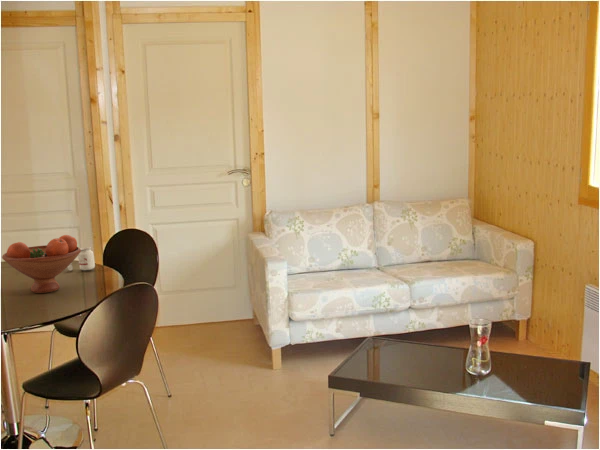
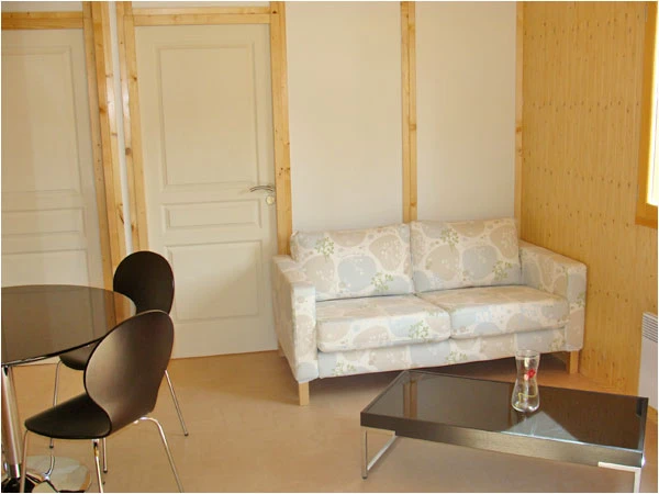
- candle (80, 259)
- fruit bowl (43, 263)
